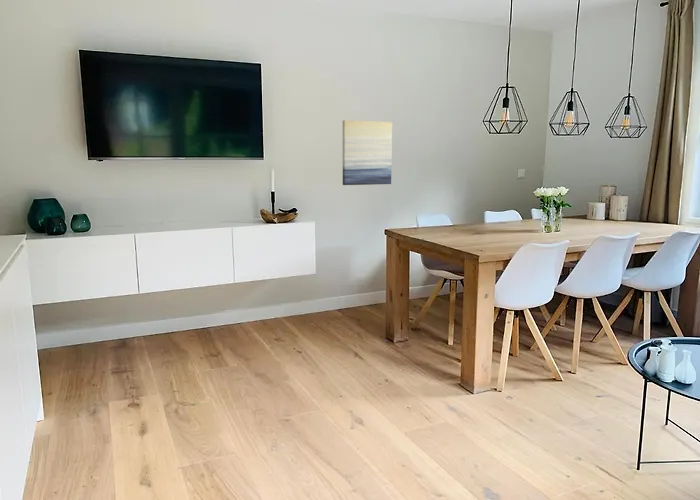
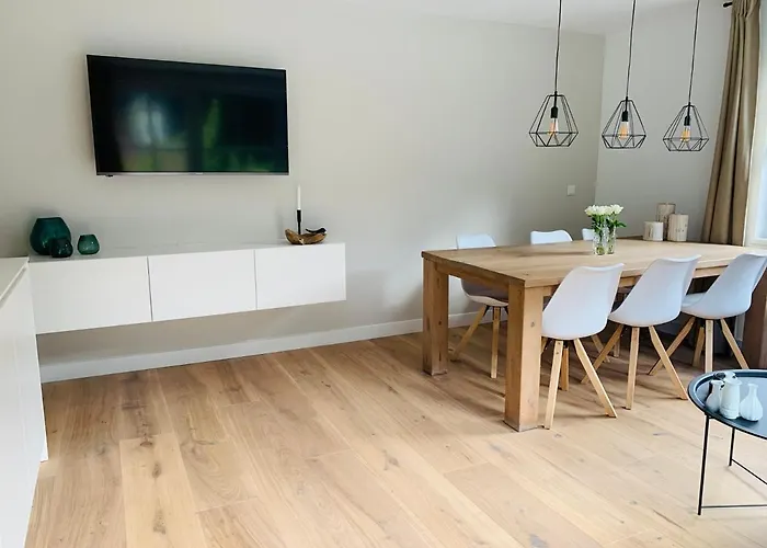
- wall art (367, 153)
